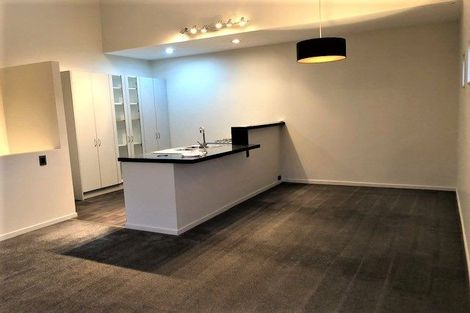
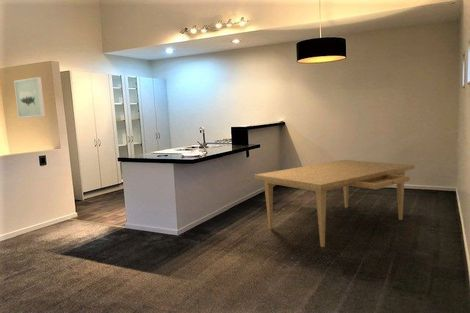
+ wall art (29, 98)
+ dining table (344, 197)
